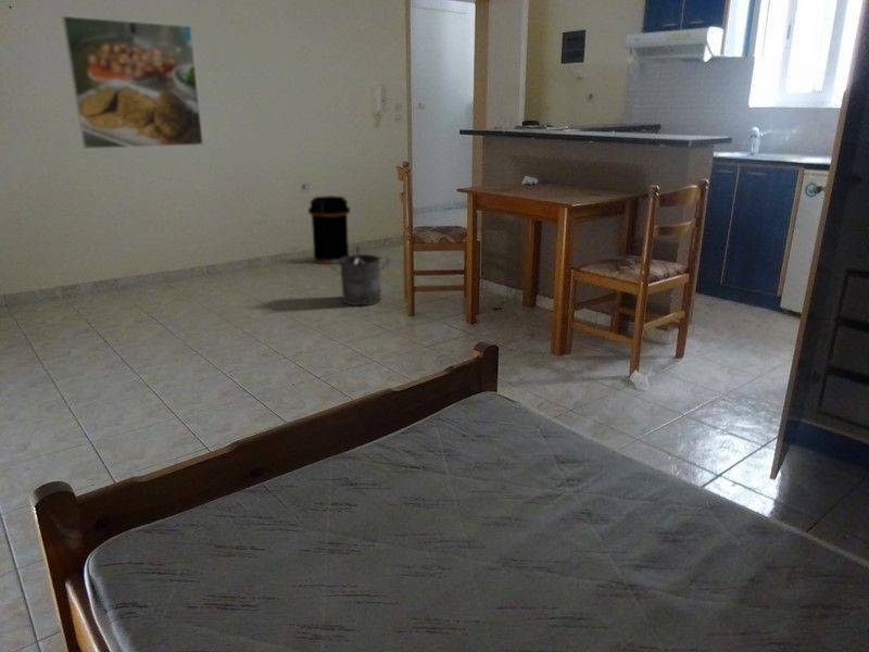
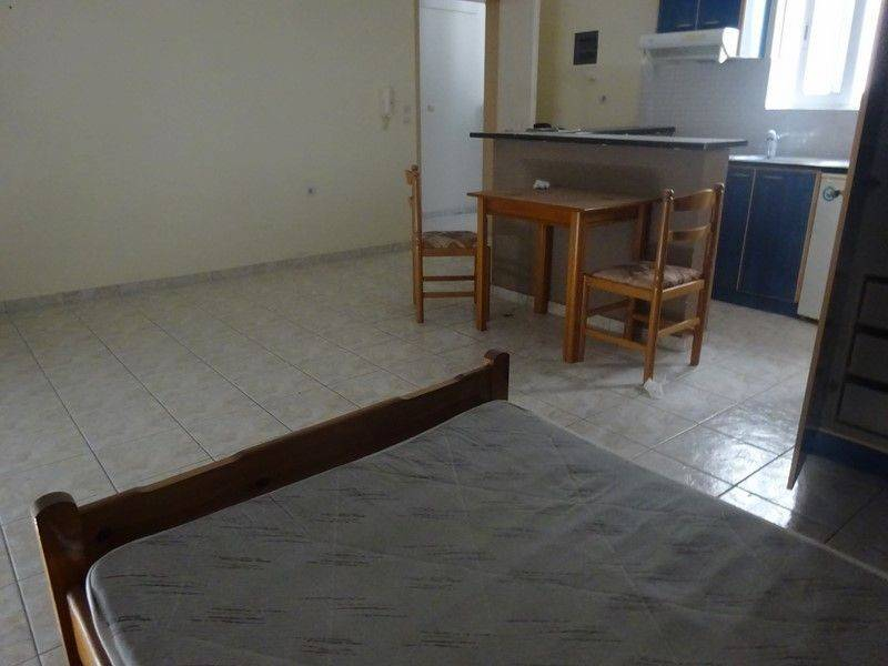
- bucket (360, 274)
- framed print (138, 86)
- trash can (329, 229)
